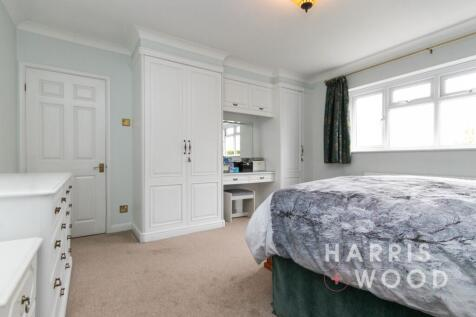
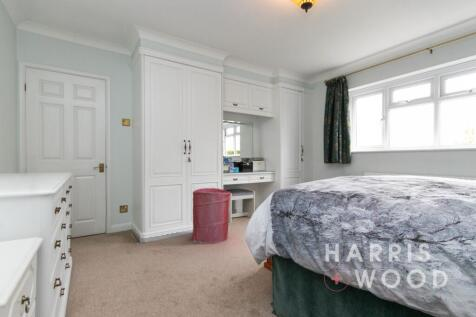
+ laundry hamper (211, 213)
